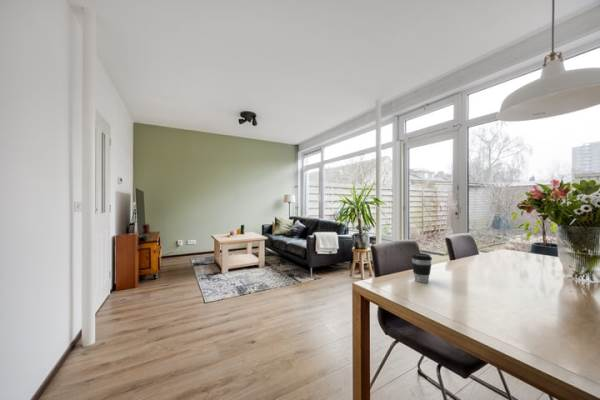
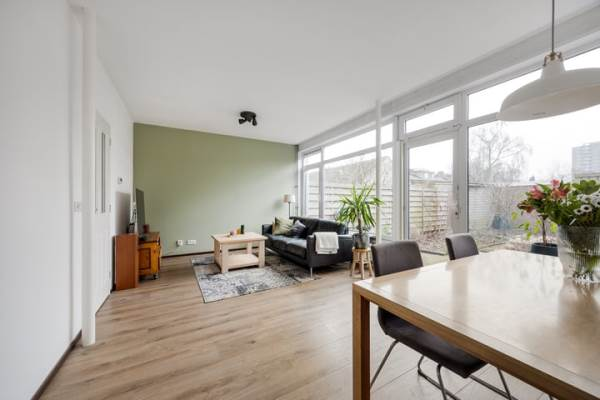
- coffee cup (421, 267)
